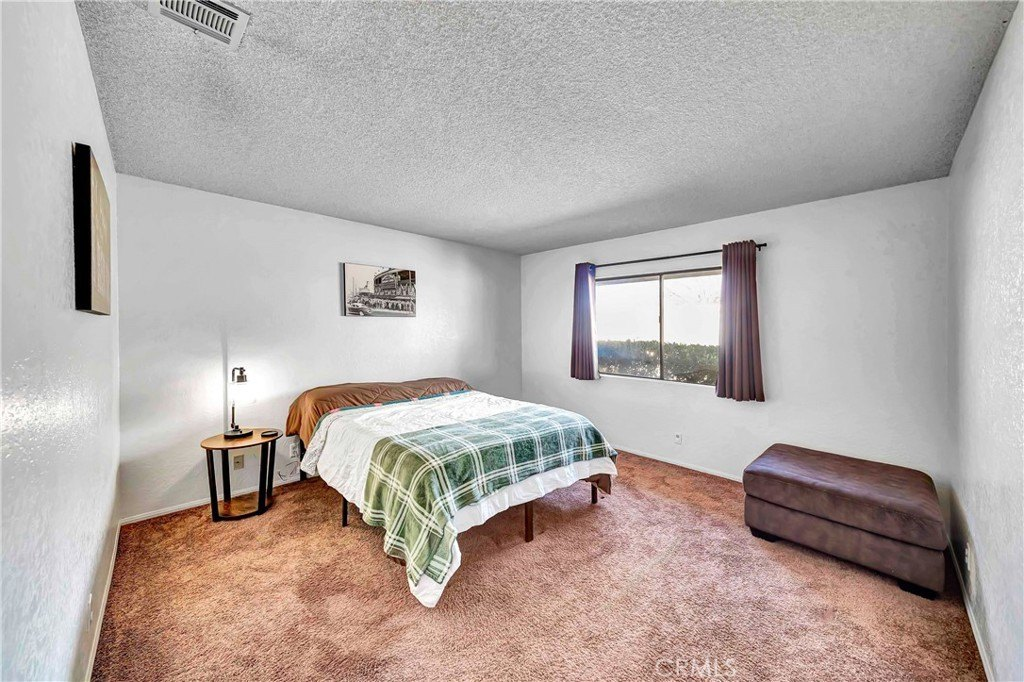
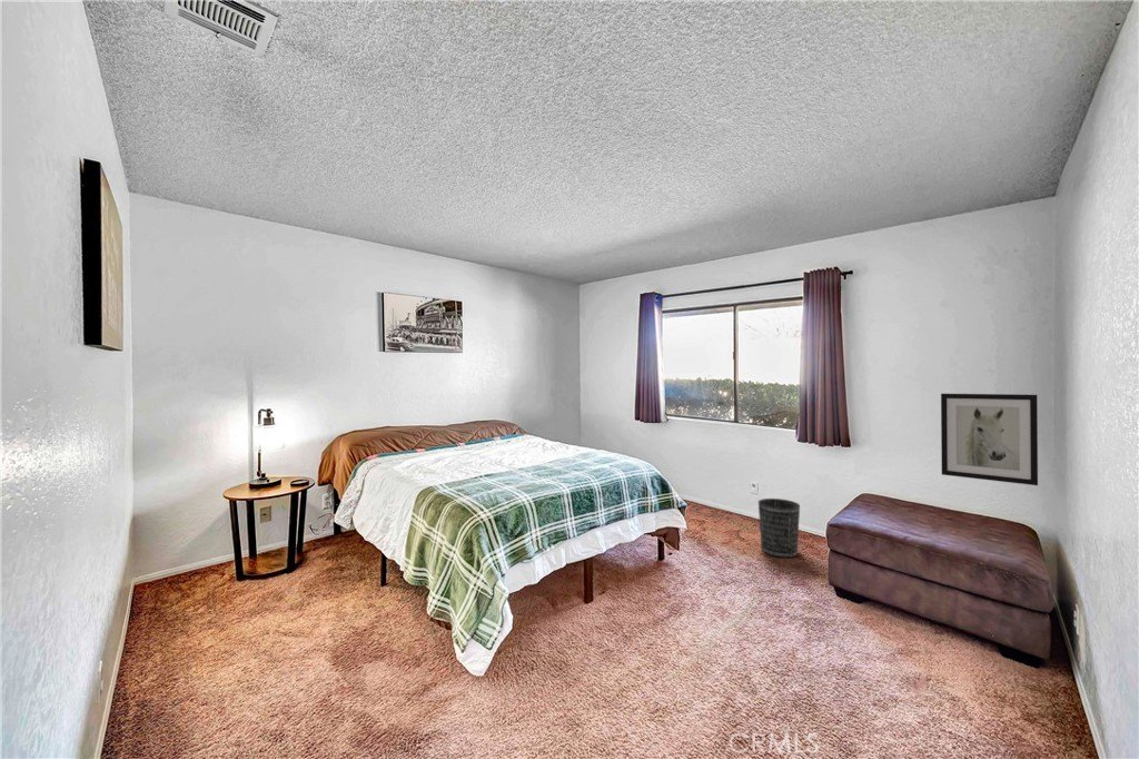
+ wall art (987, 436)
+ wastebasket (779, 526)
